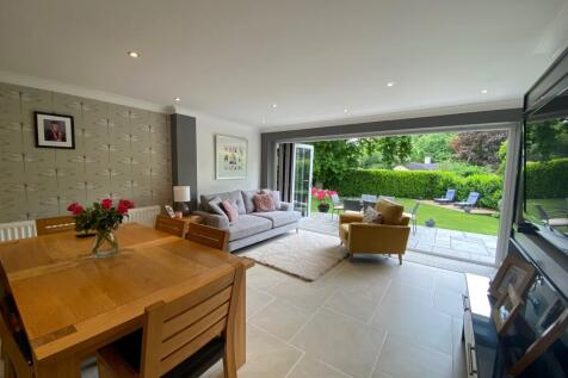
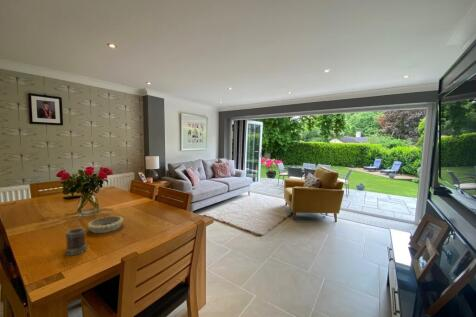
+ mug (75, 240)
+ decorative bowl (106, 223)
